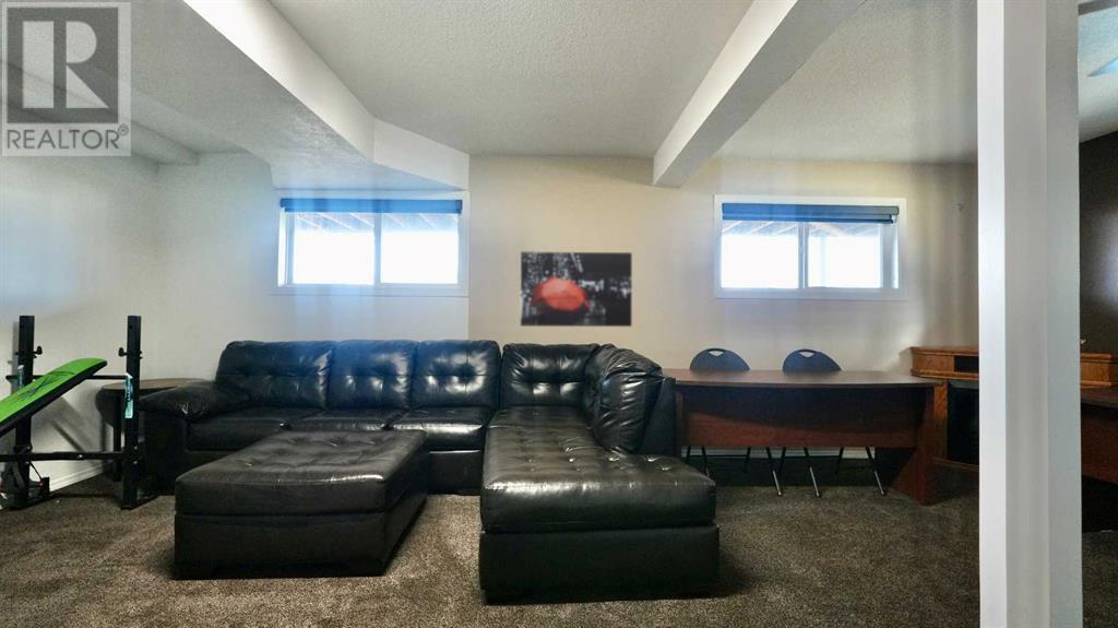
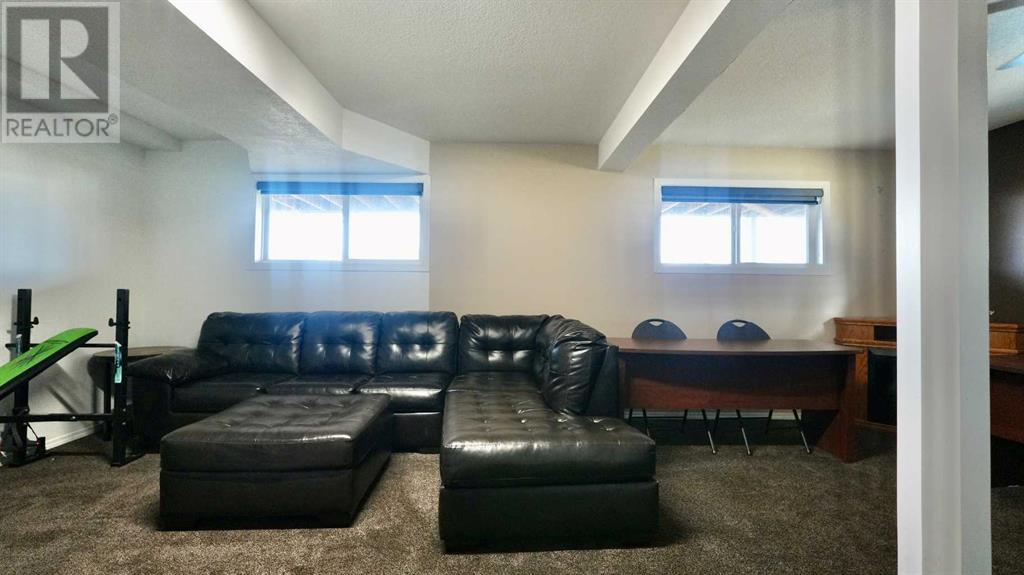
- wall art (575, 288)
